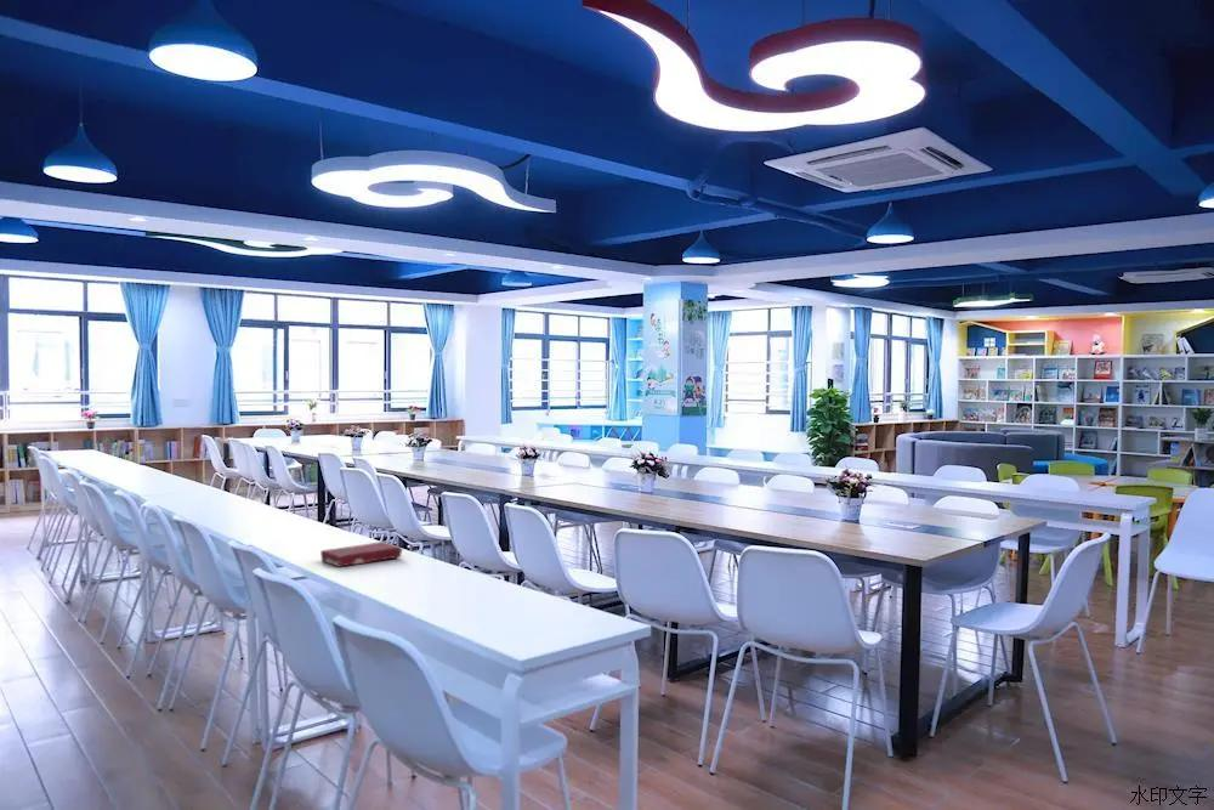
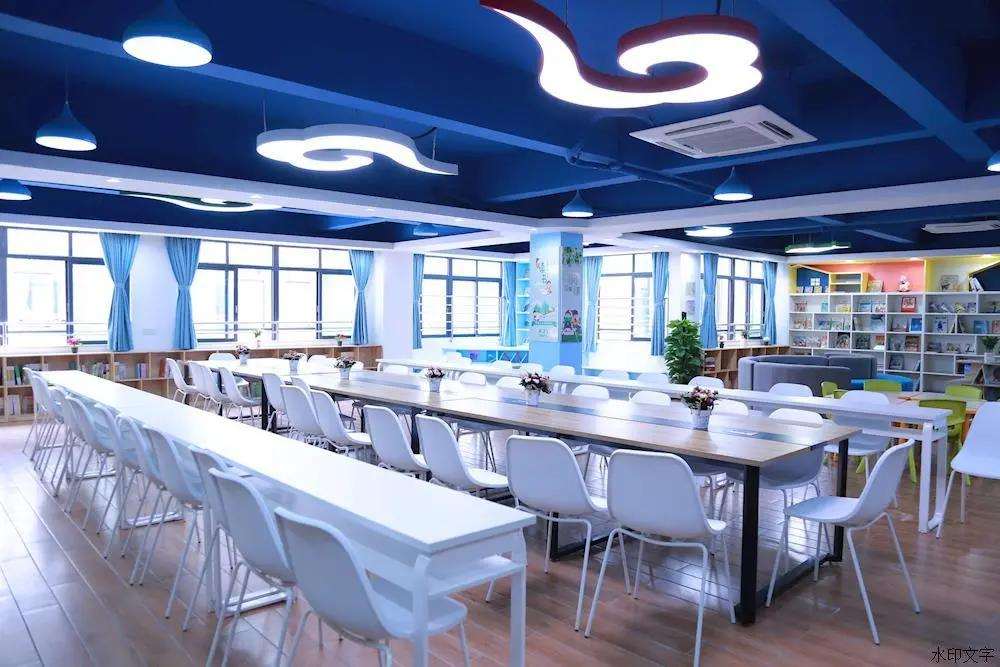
- book (362, 553)
